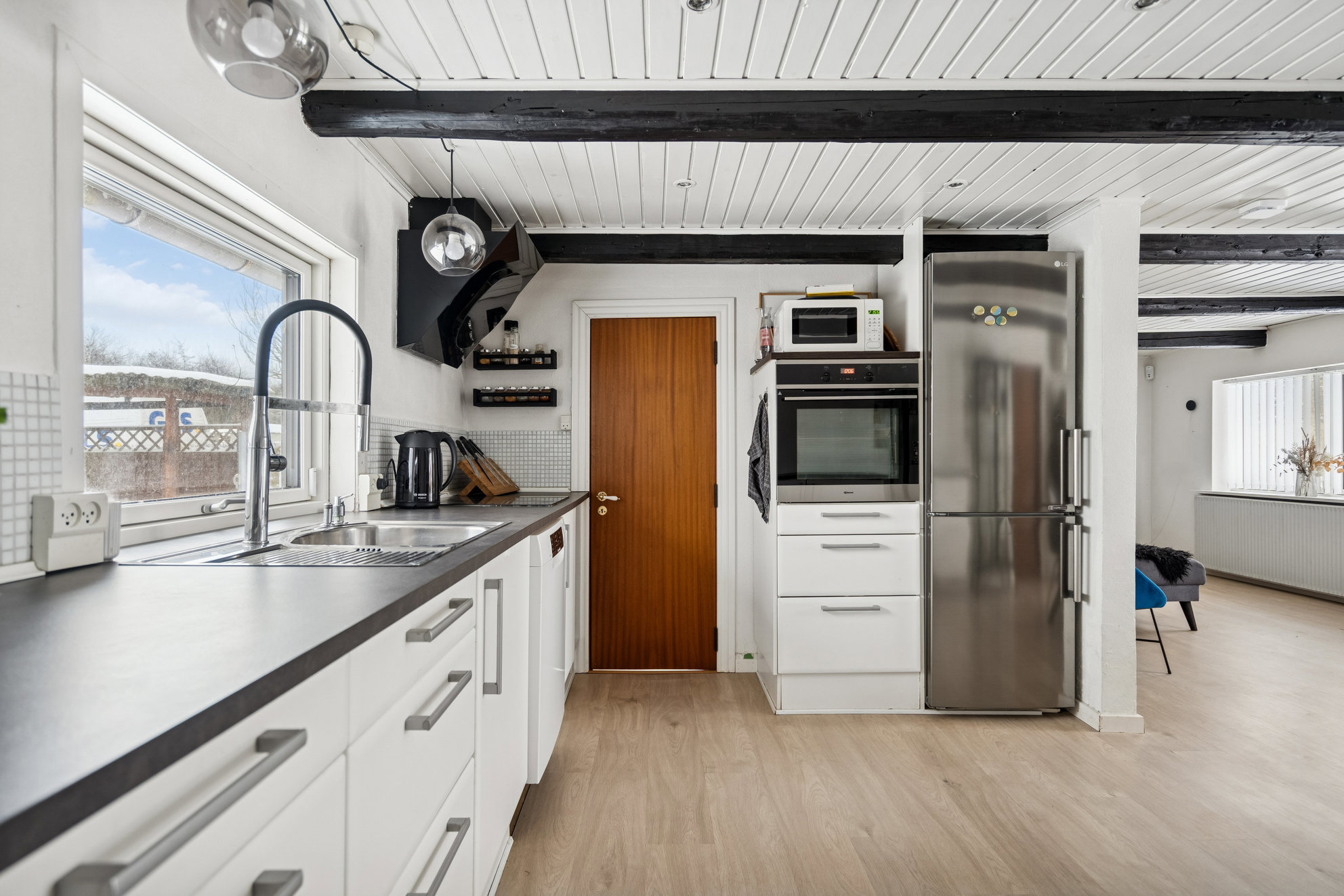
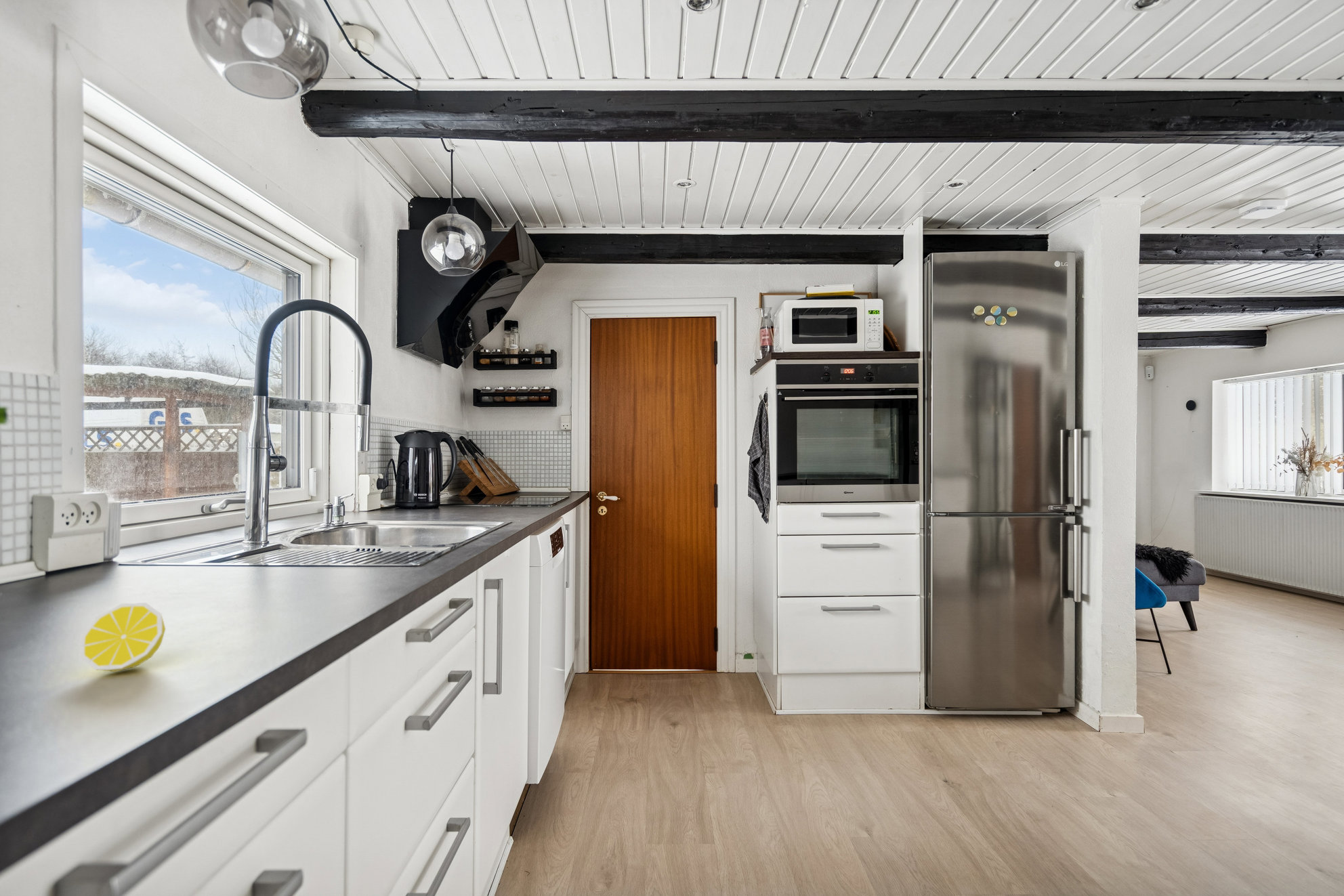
+ lemon (125, 637)
